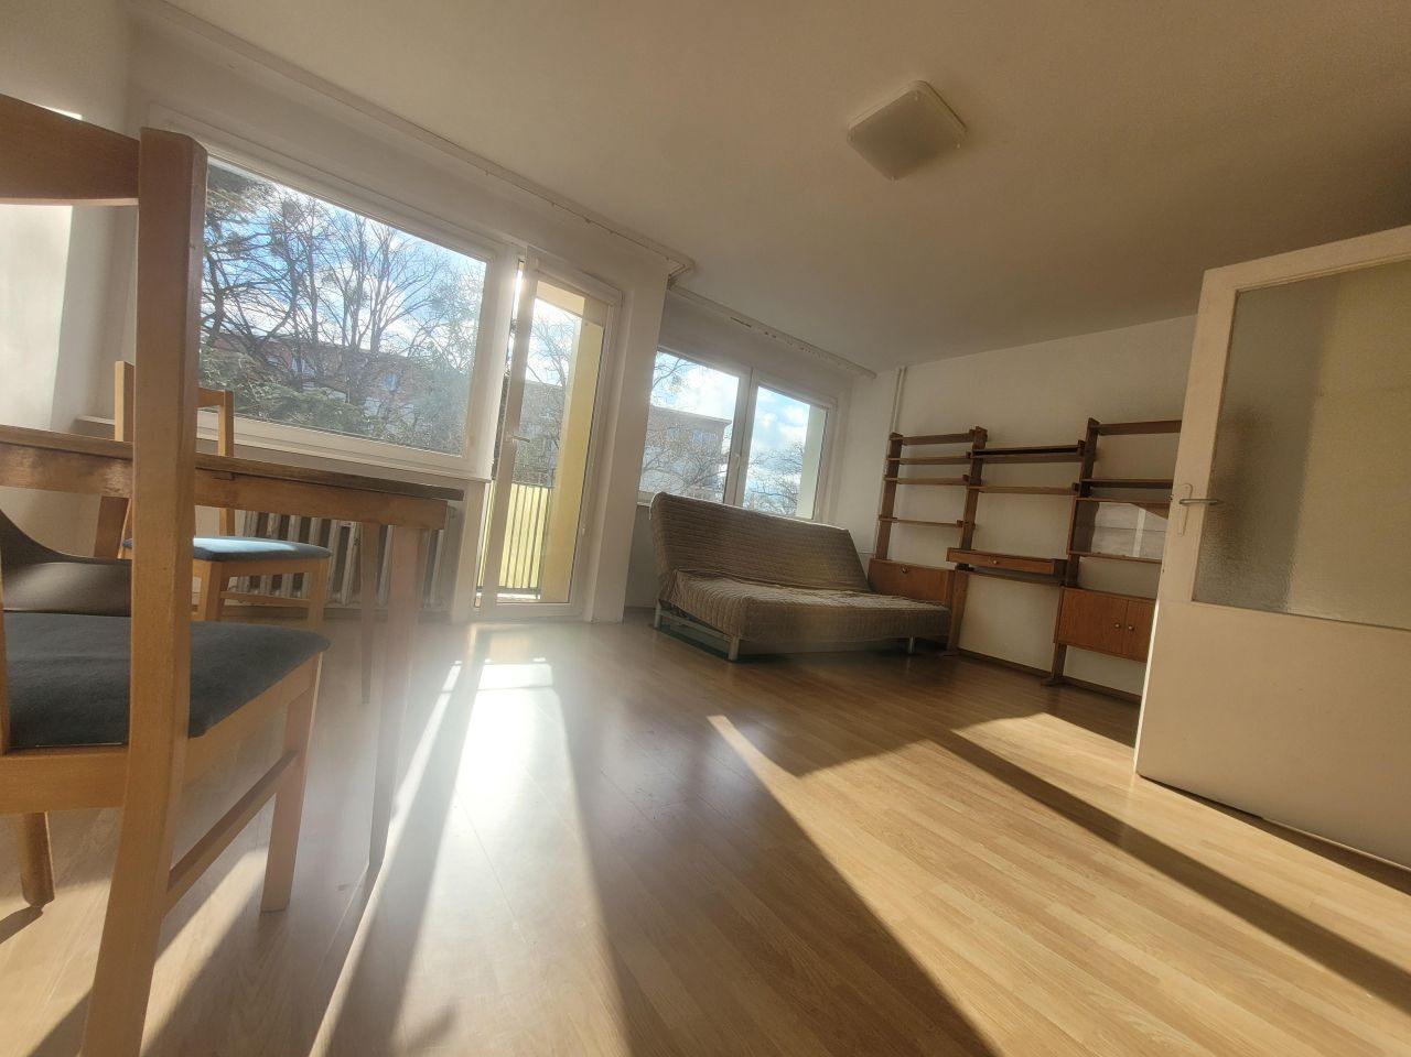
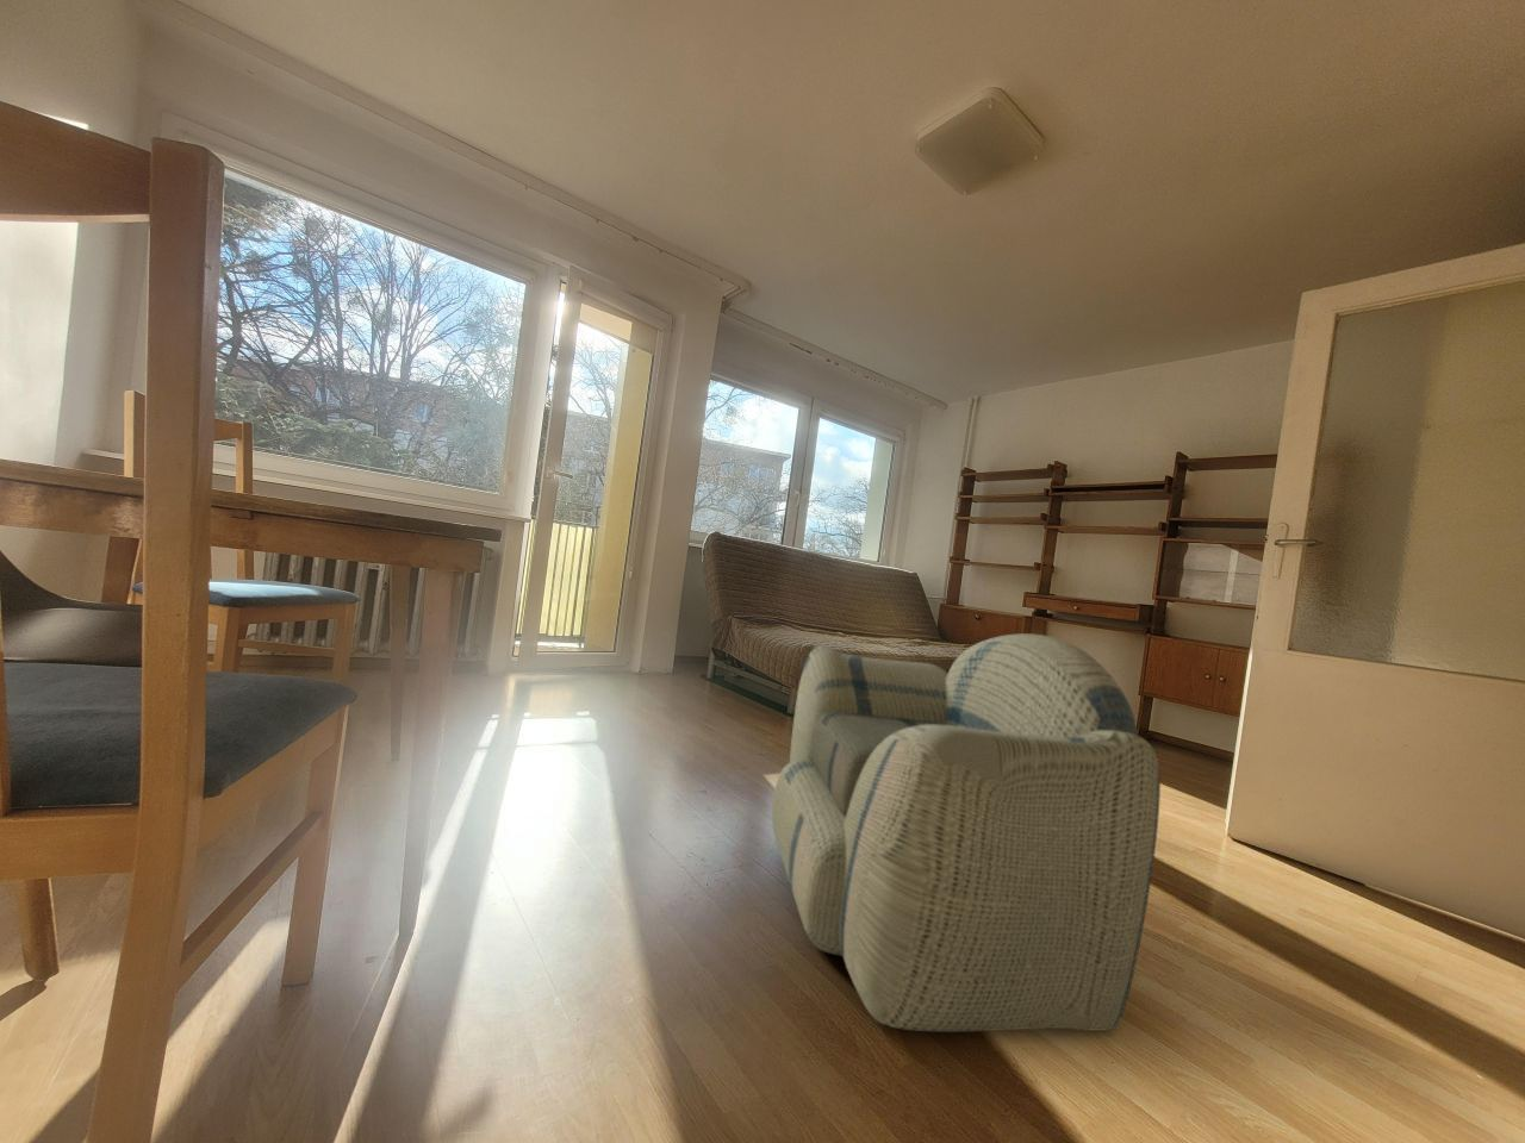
+ armchair (928, 761)
